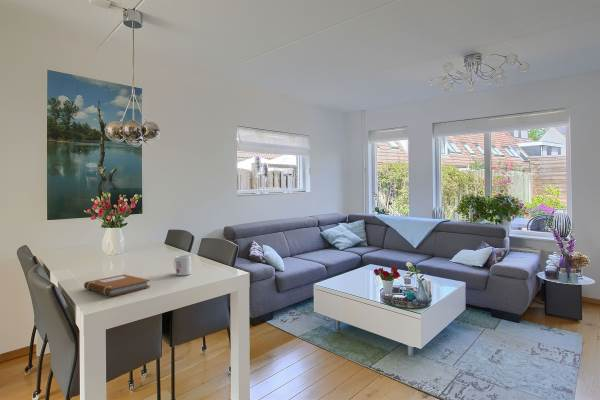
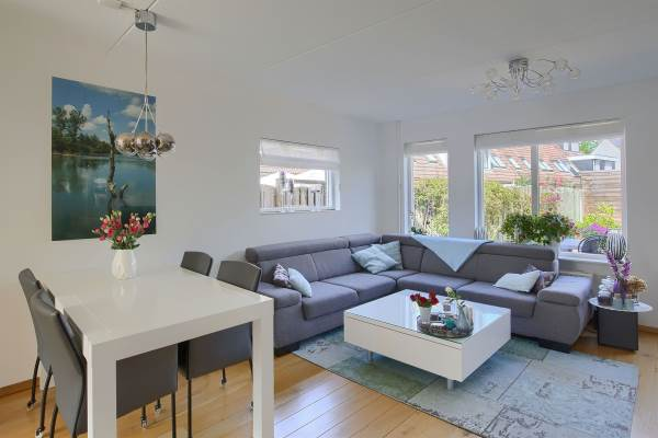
- notebook (116, 284)
- mug (181, 264)
